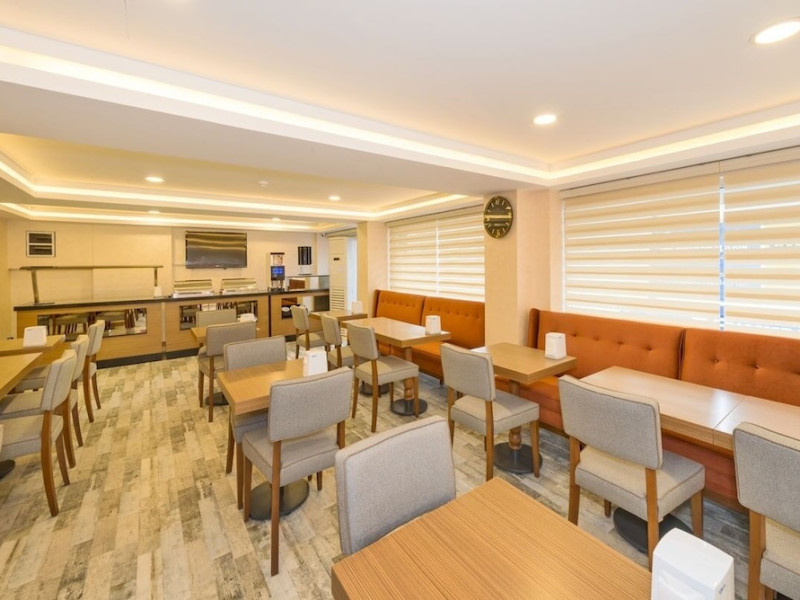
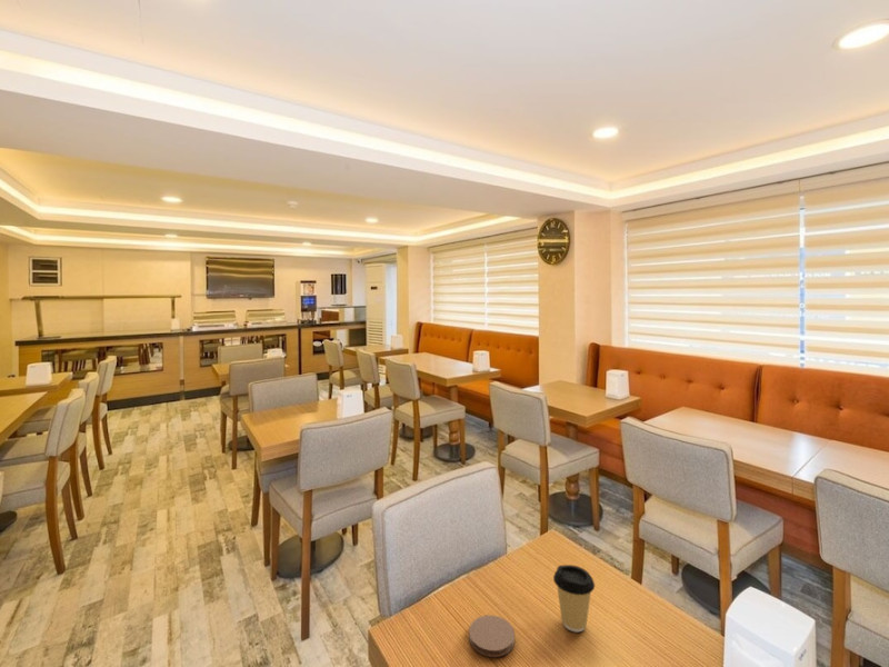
+ coaster (491, 635)
+ coffee cup (573, 598)
